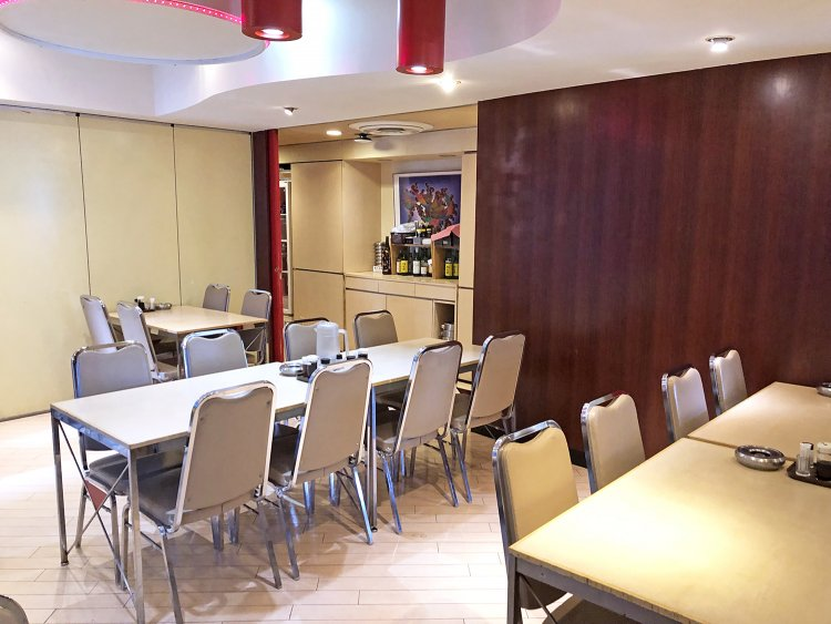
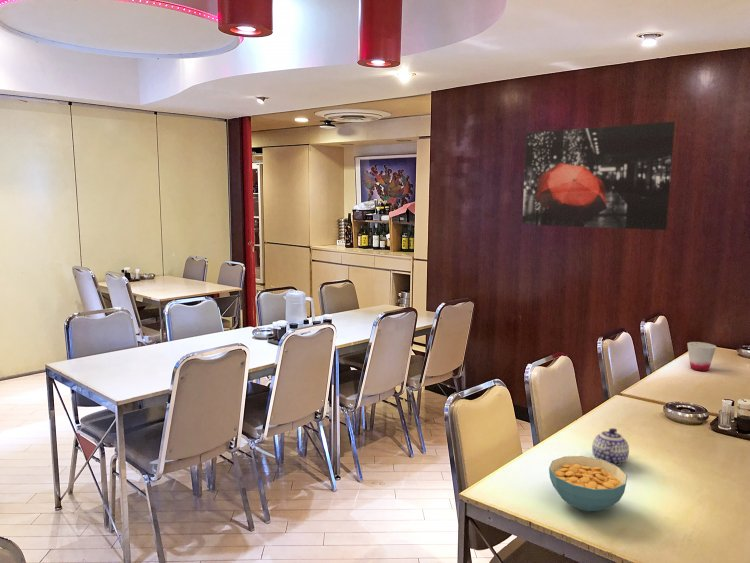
+ cereal bowl (586, 488)
+ wall art (591, 178)
+ teapot (610, 445)
+ cup (700, 357)
